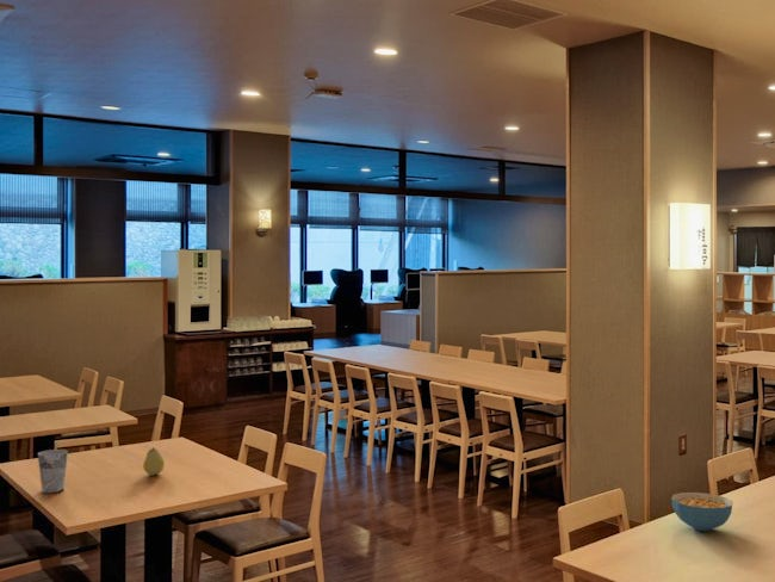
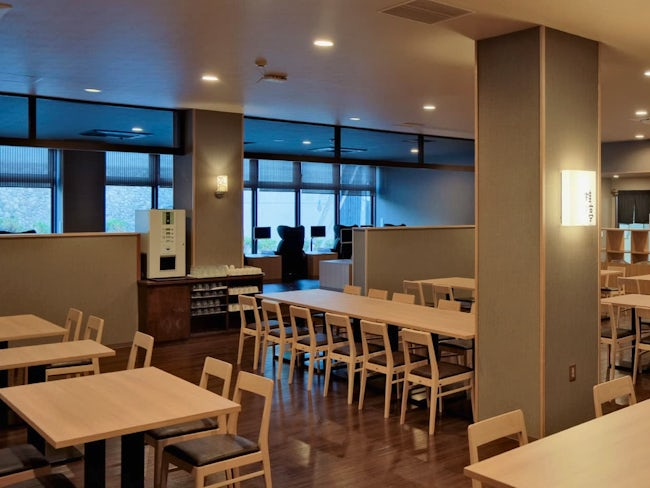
- cereal bowl (701, 514)
- fruit (153, 460)
- cup (52, 471)
